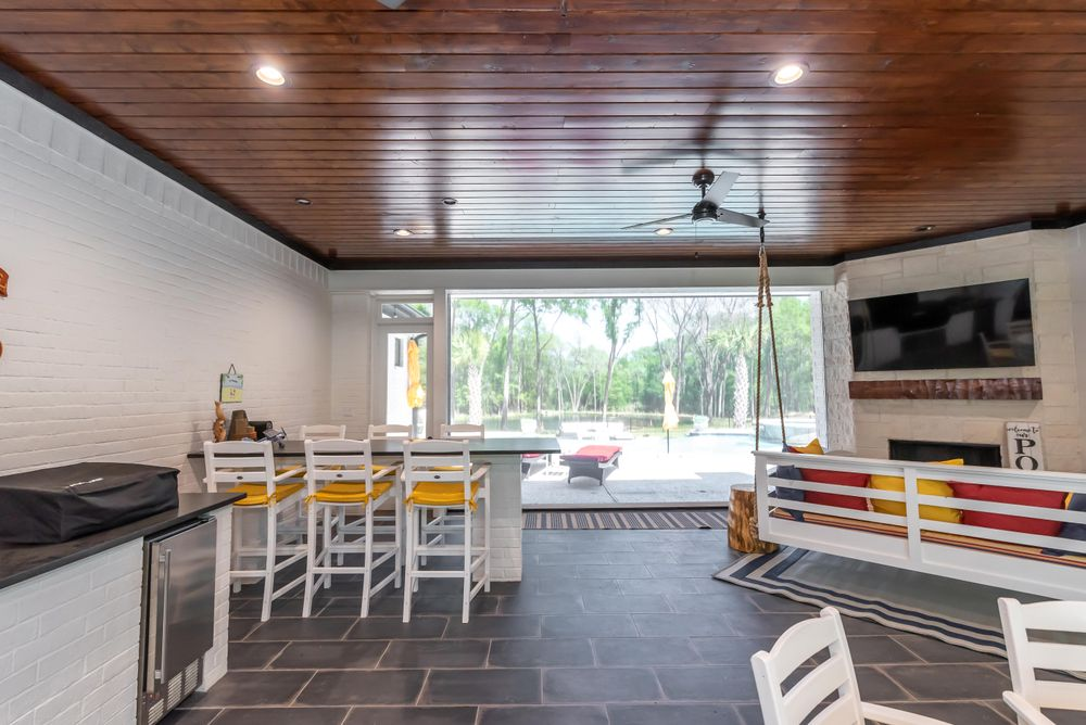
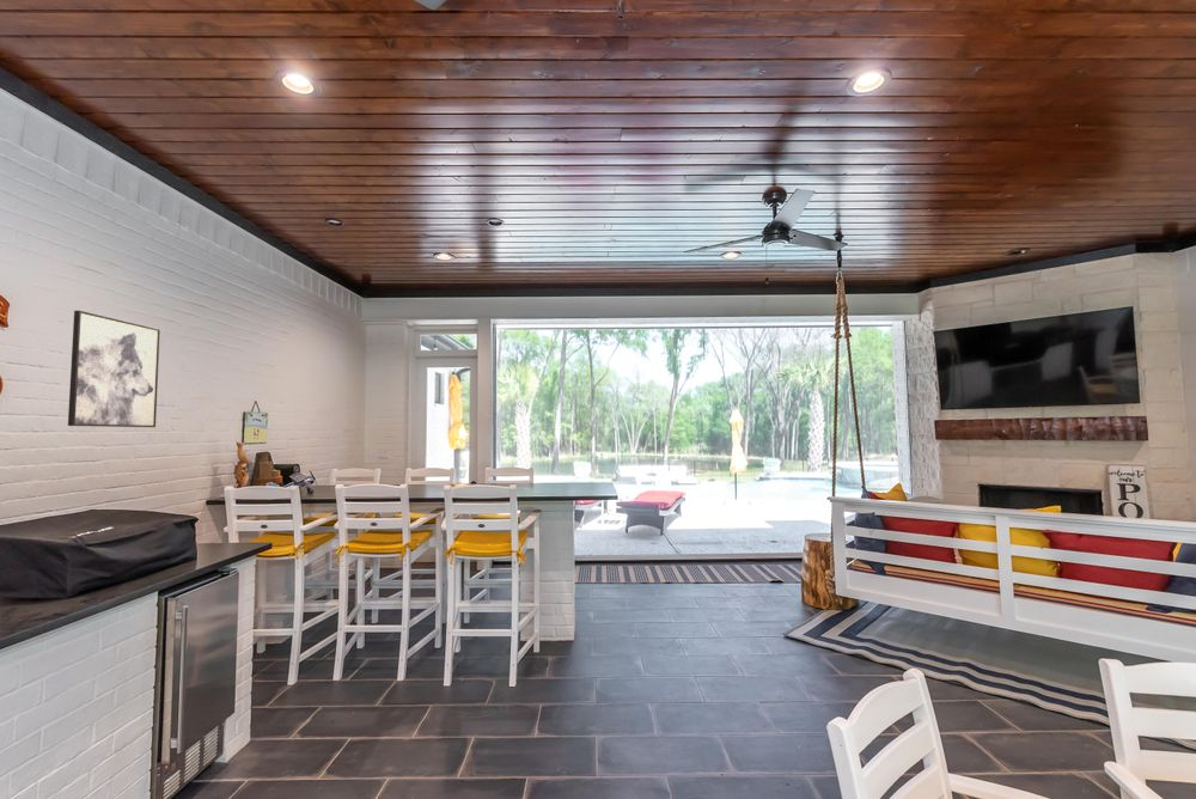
+ wall art (117, 373)
